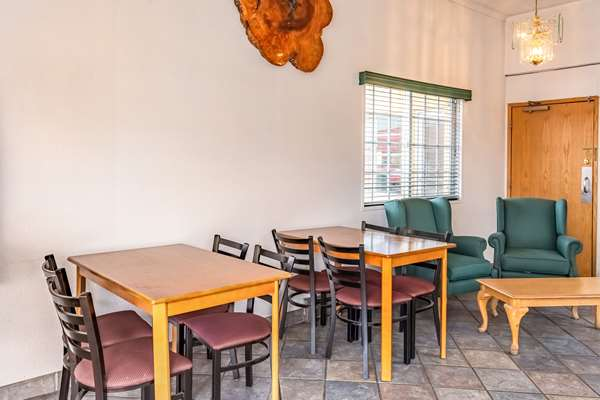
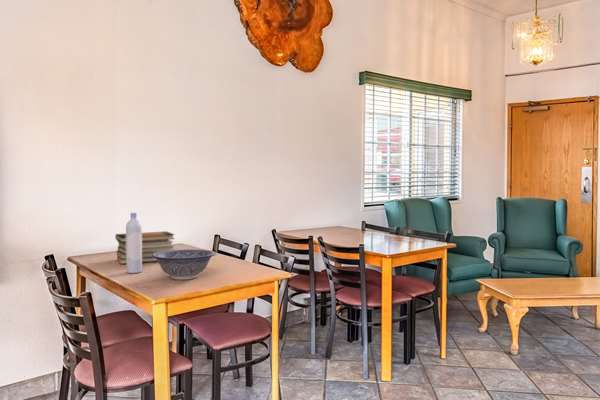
+ decorative bowl (184, 265)
+ bottle (134, 242)
+ book stack (145, 247)
